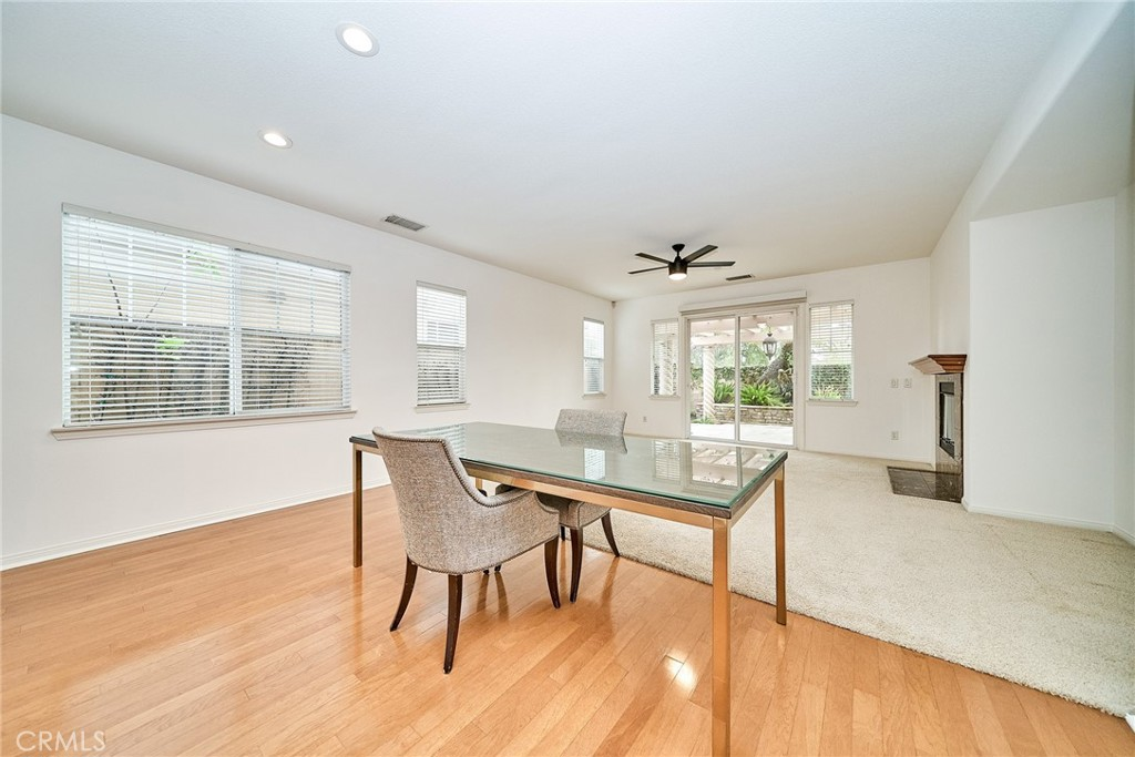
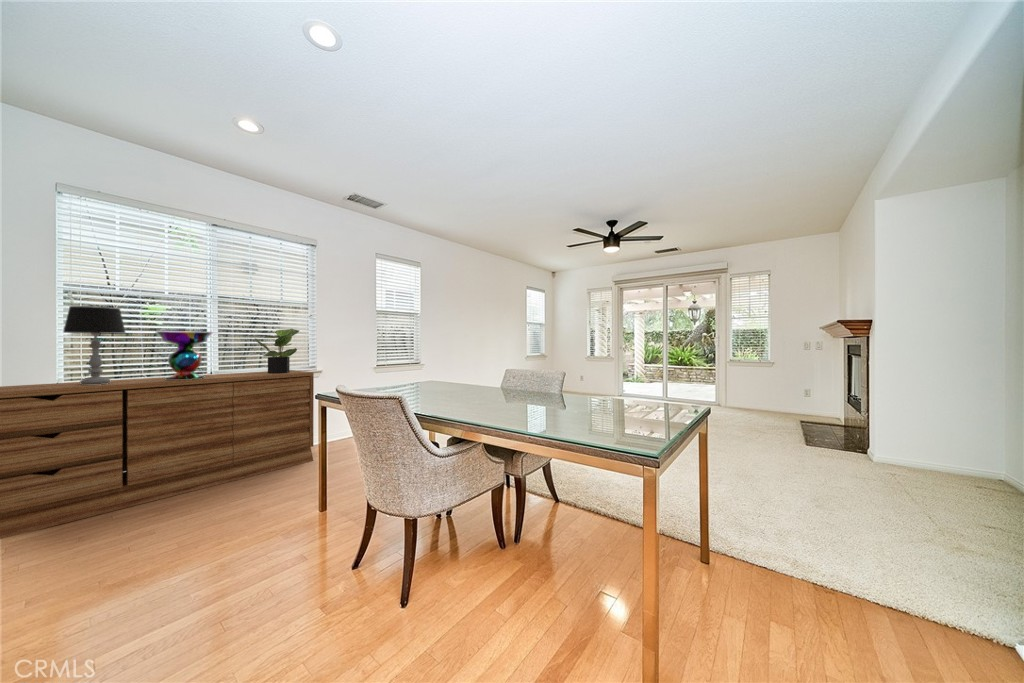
+ potted plant (282, 350)
+ sideboard (175, 432)
+ decorative bowl (185, 355)
+ table lamp (95, 345)
